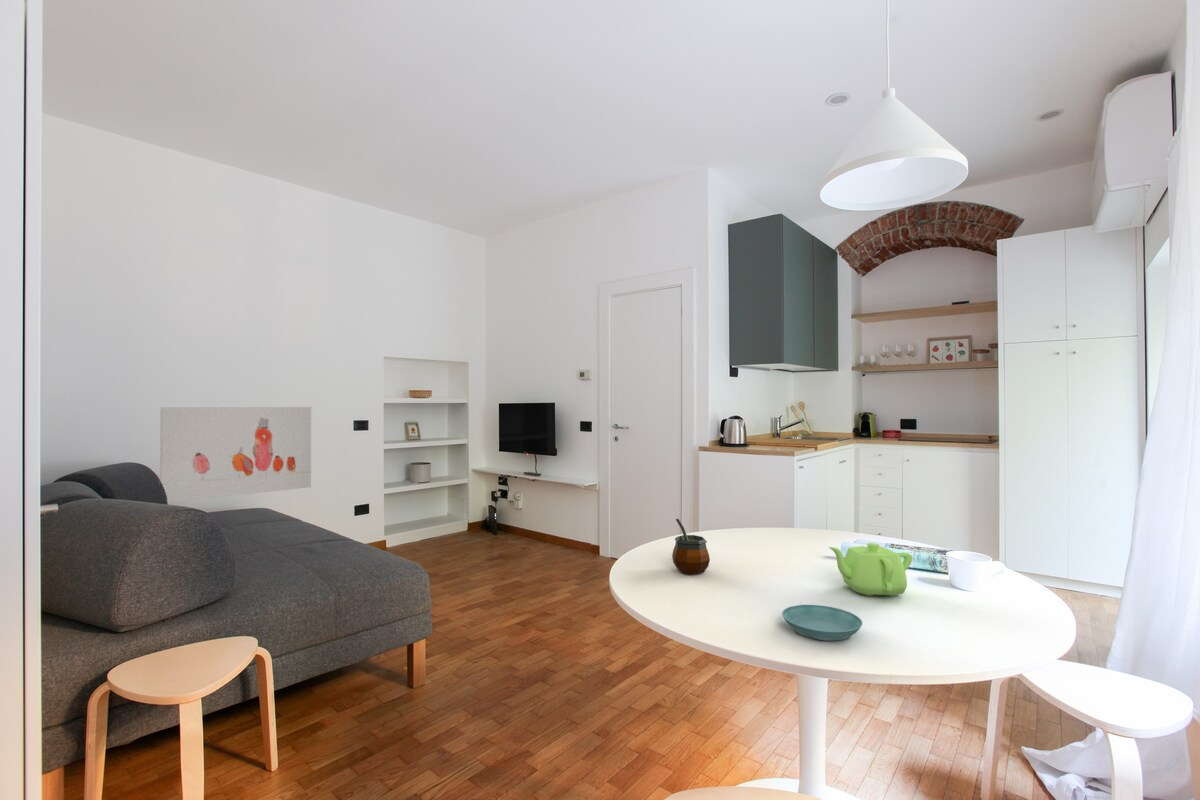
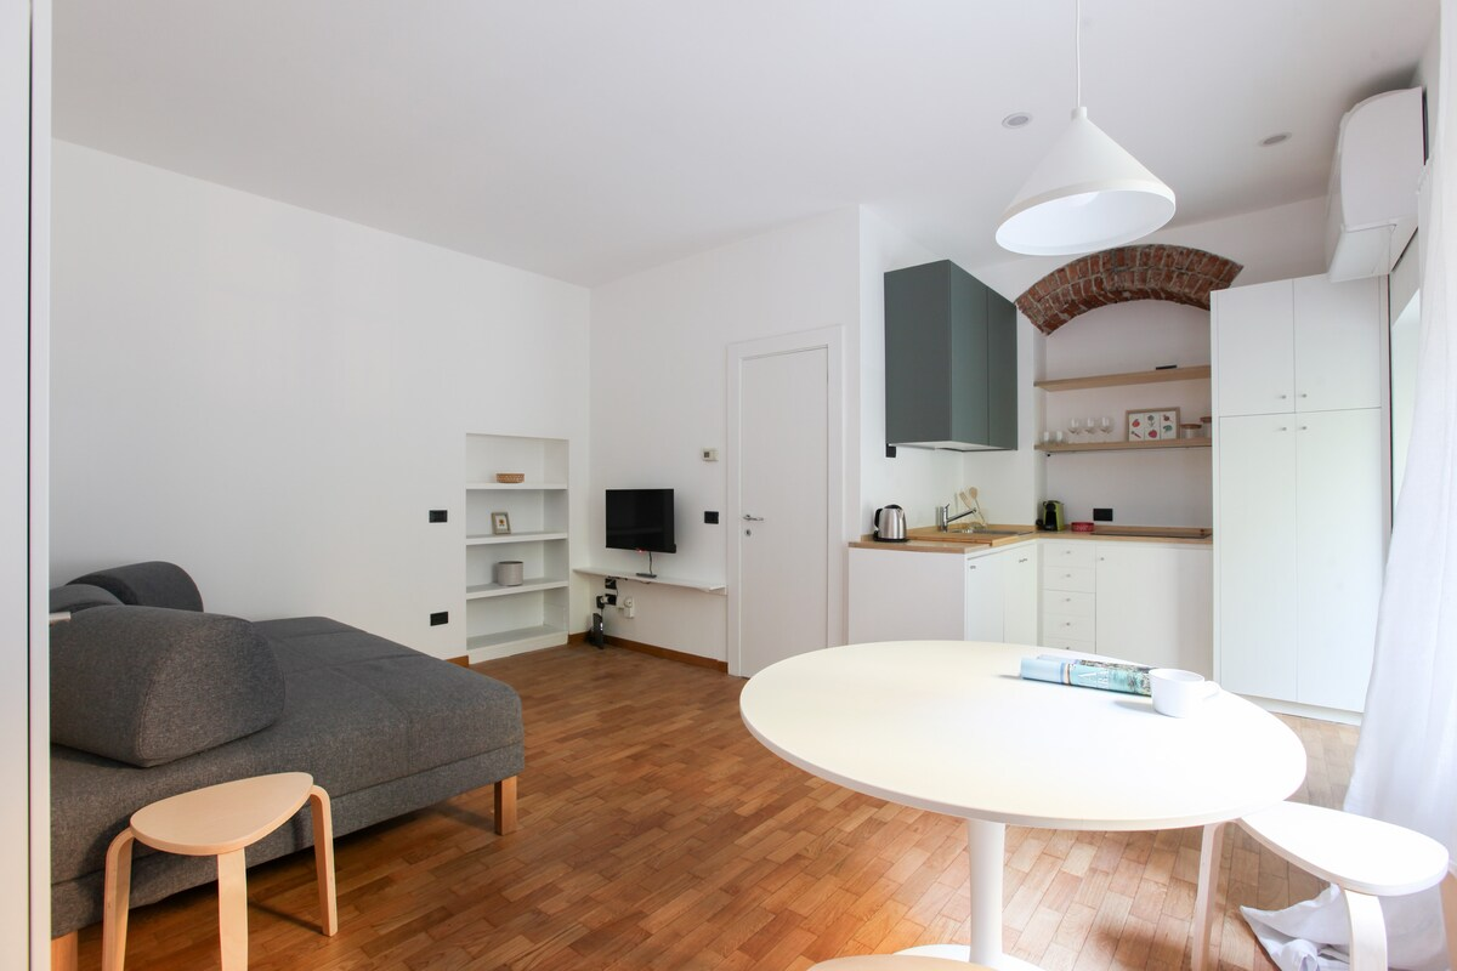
- teapot (870, 567)
- gourd (687, 546)
- saucer (821, 623)
- wall art (242, 450)
